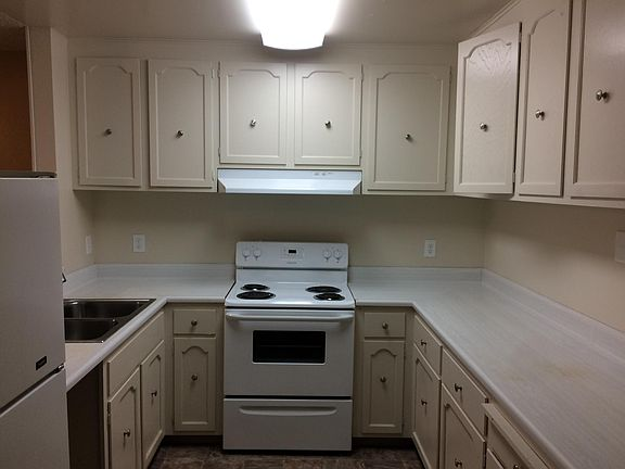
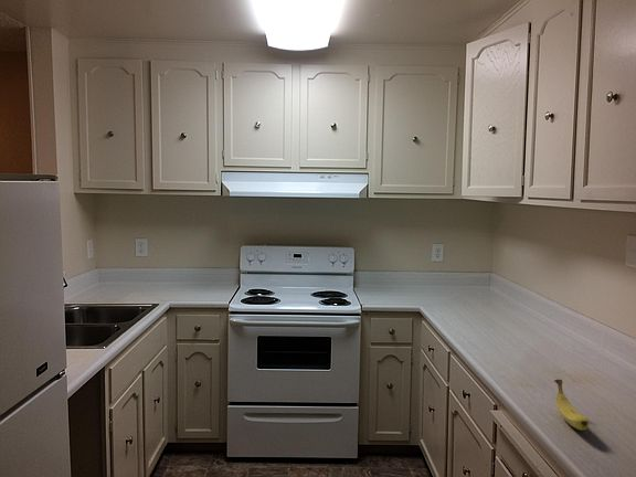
+ banana (571, 406)
